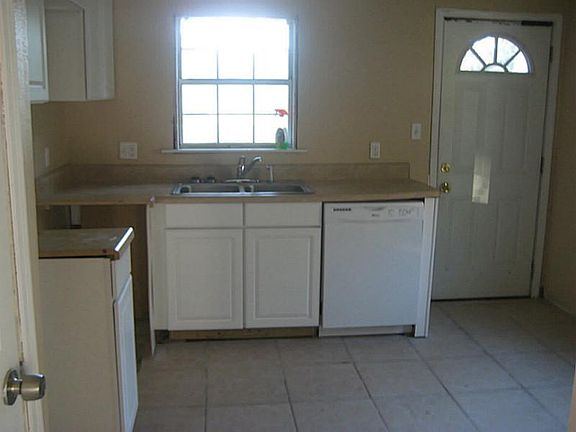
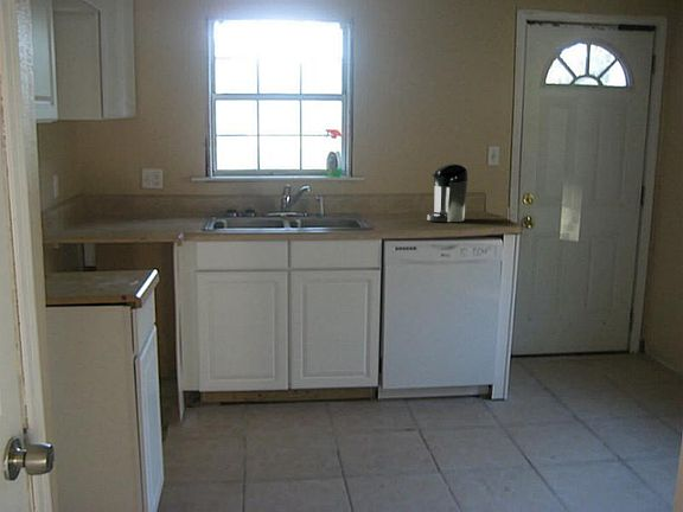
+ coffee maker (445, 191)
